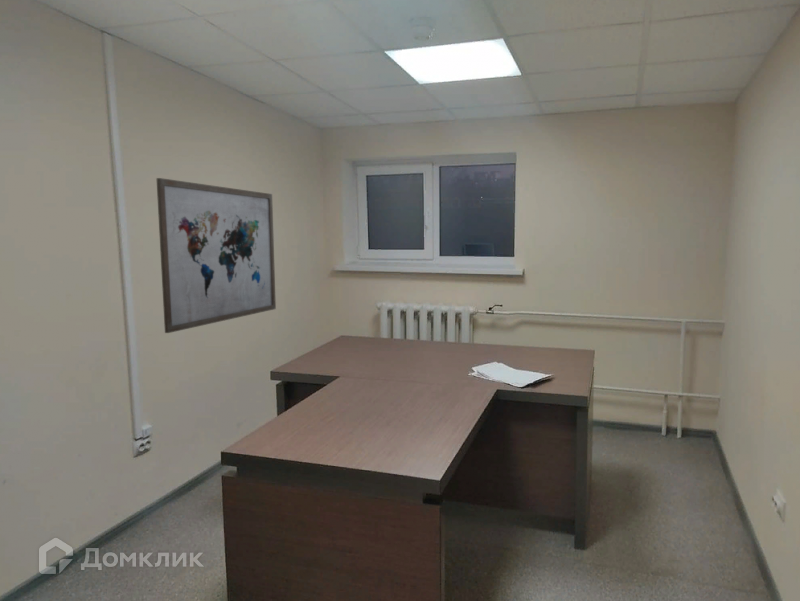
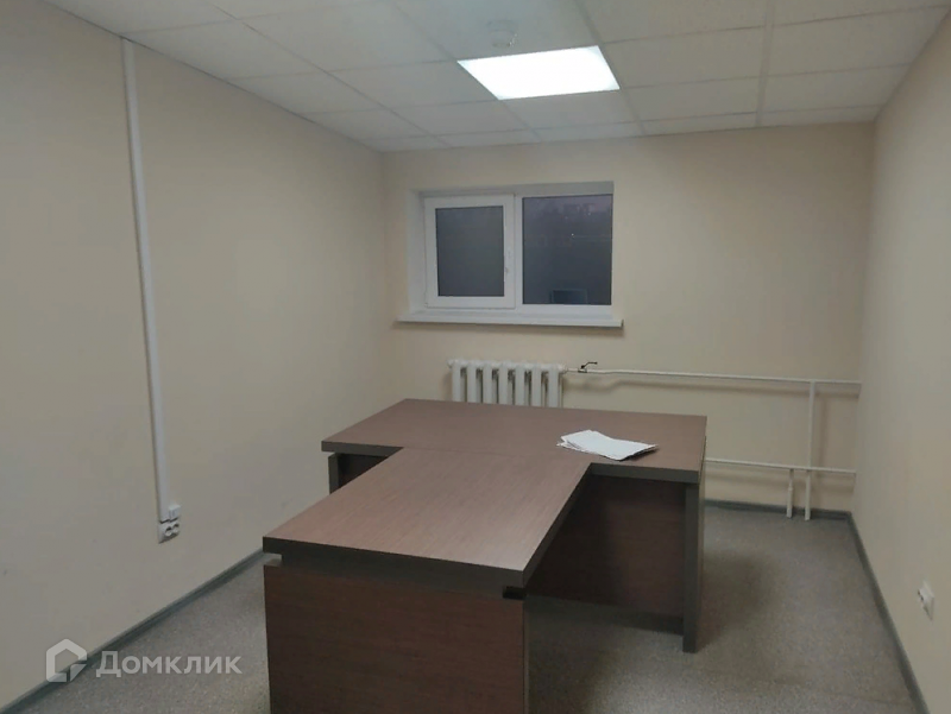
- wall art (225, 254)
